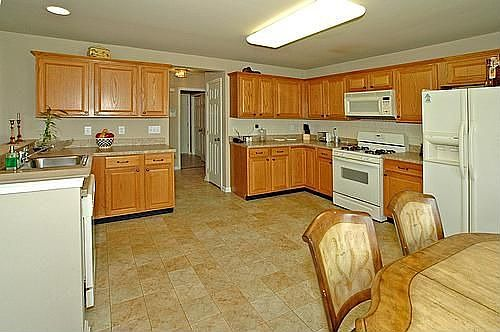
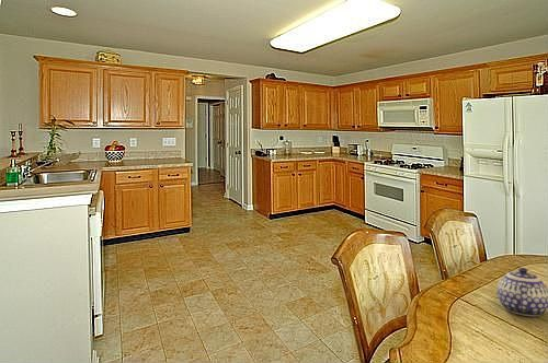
+ teapot (523, 289)
